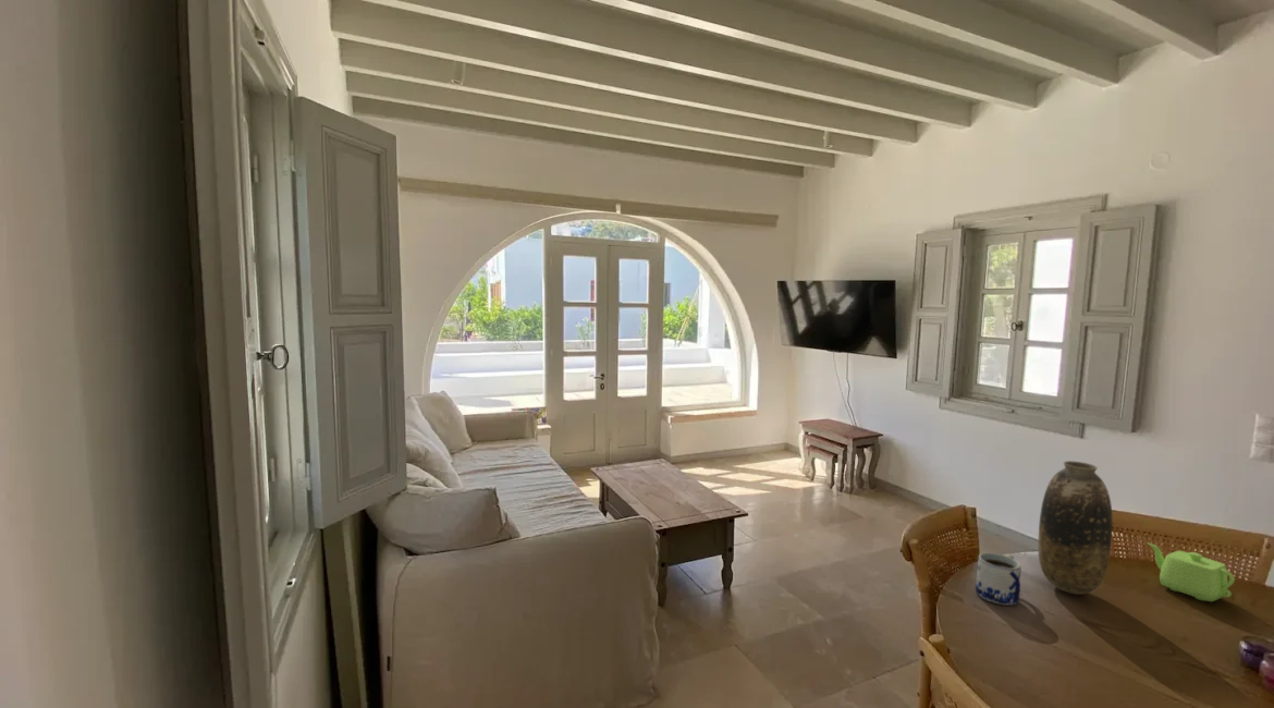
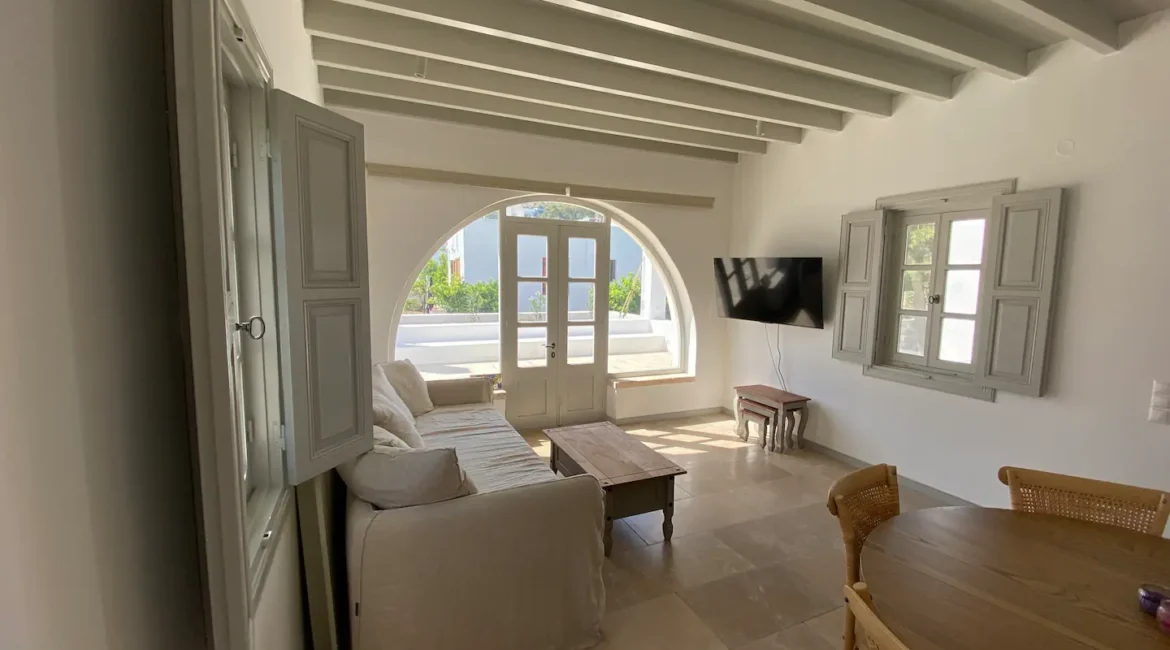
- teapot (1187, 571)
- vase (1074, 527)
- mug (999, 576)
